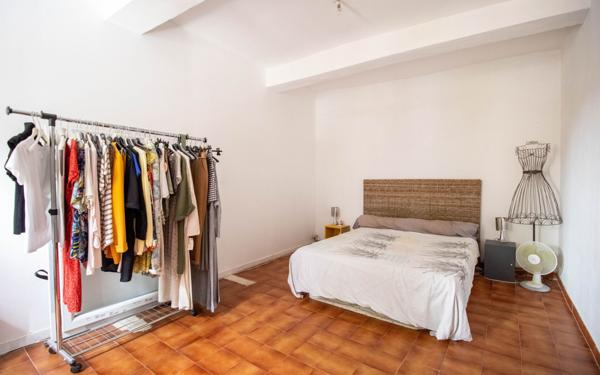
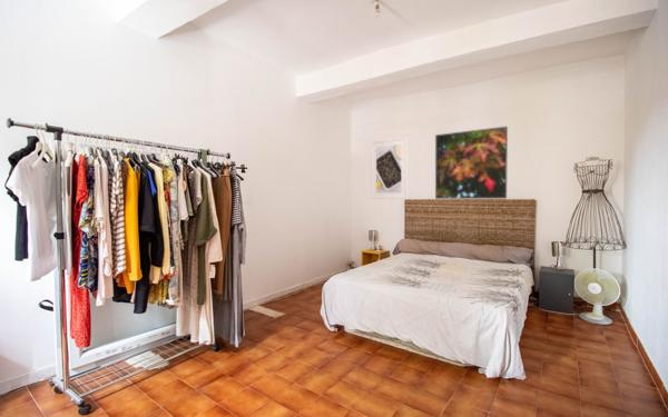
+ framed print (389, 169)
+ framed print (469, 165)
